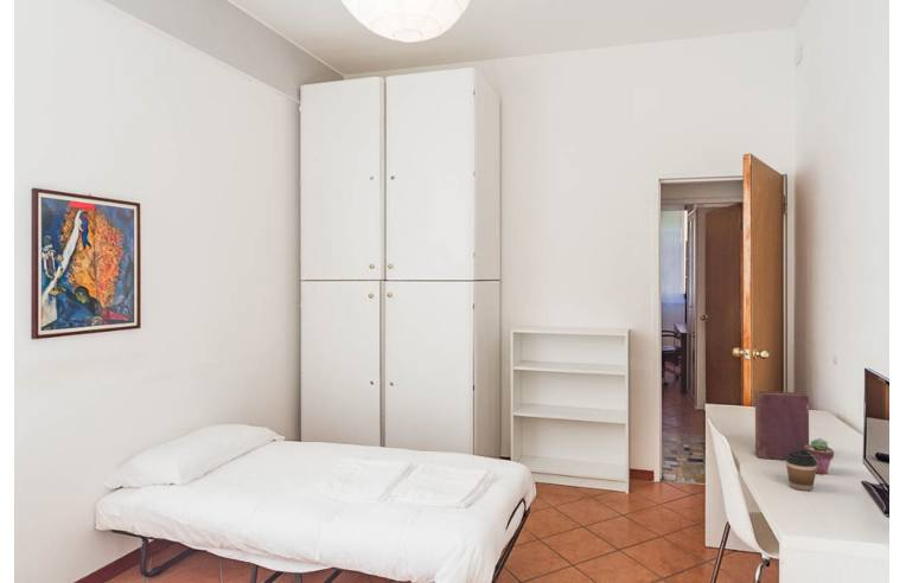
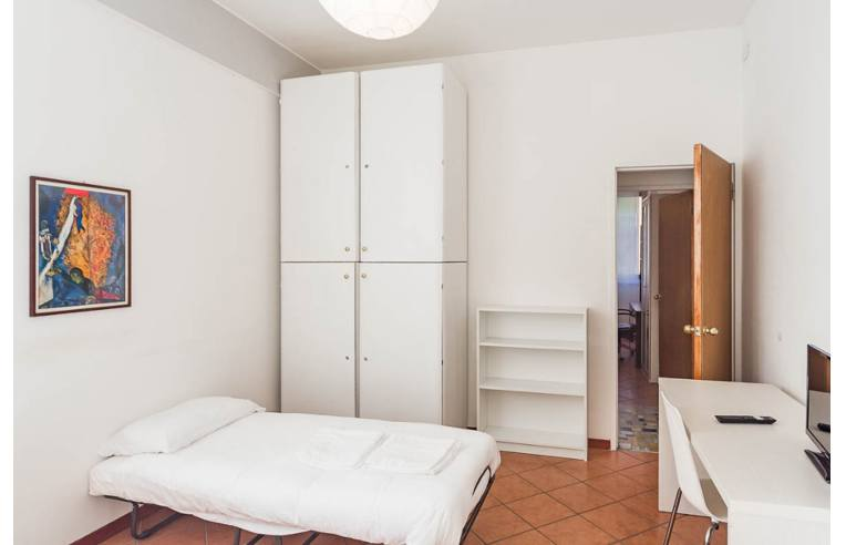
- coffee cup (800, 469)
- book (780, 424)
- potted succulent (818, 455)
